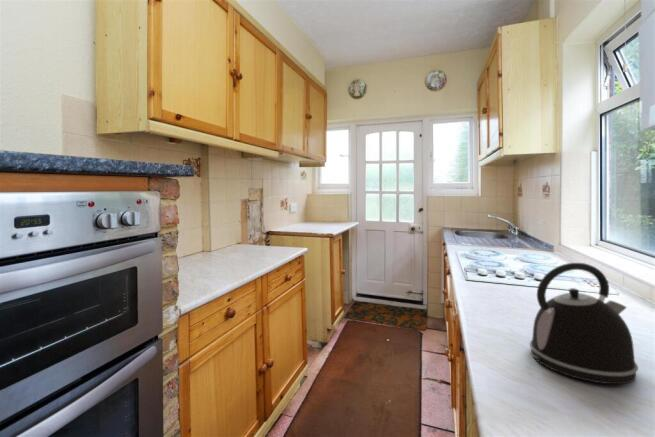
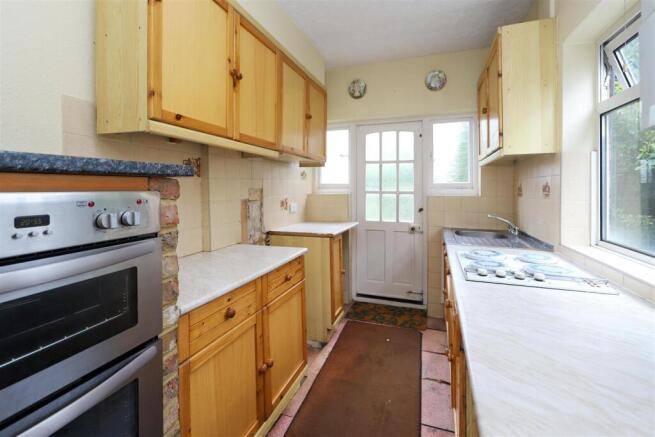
- kettle (578, 312)
